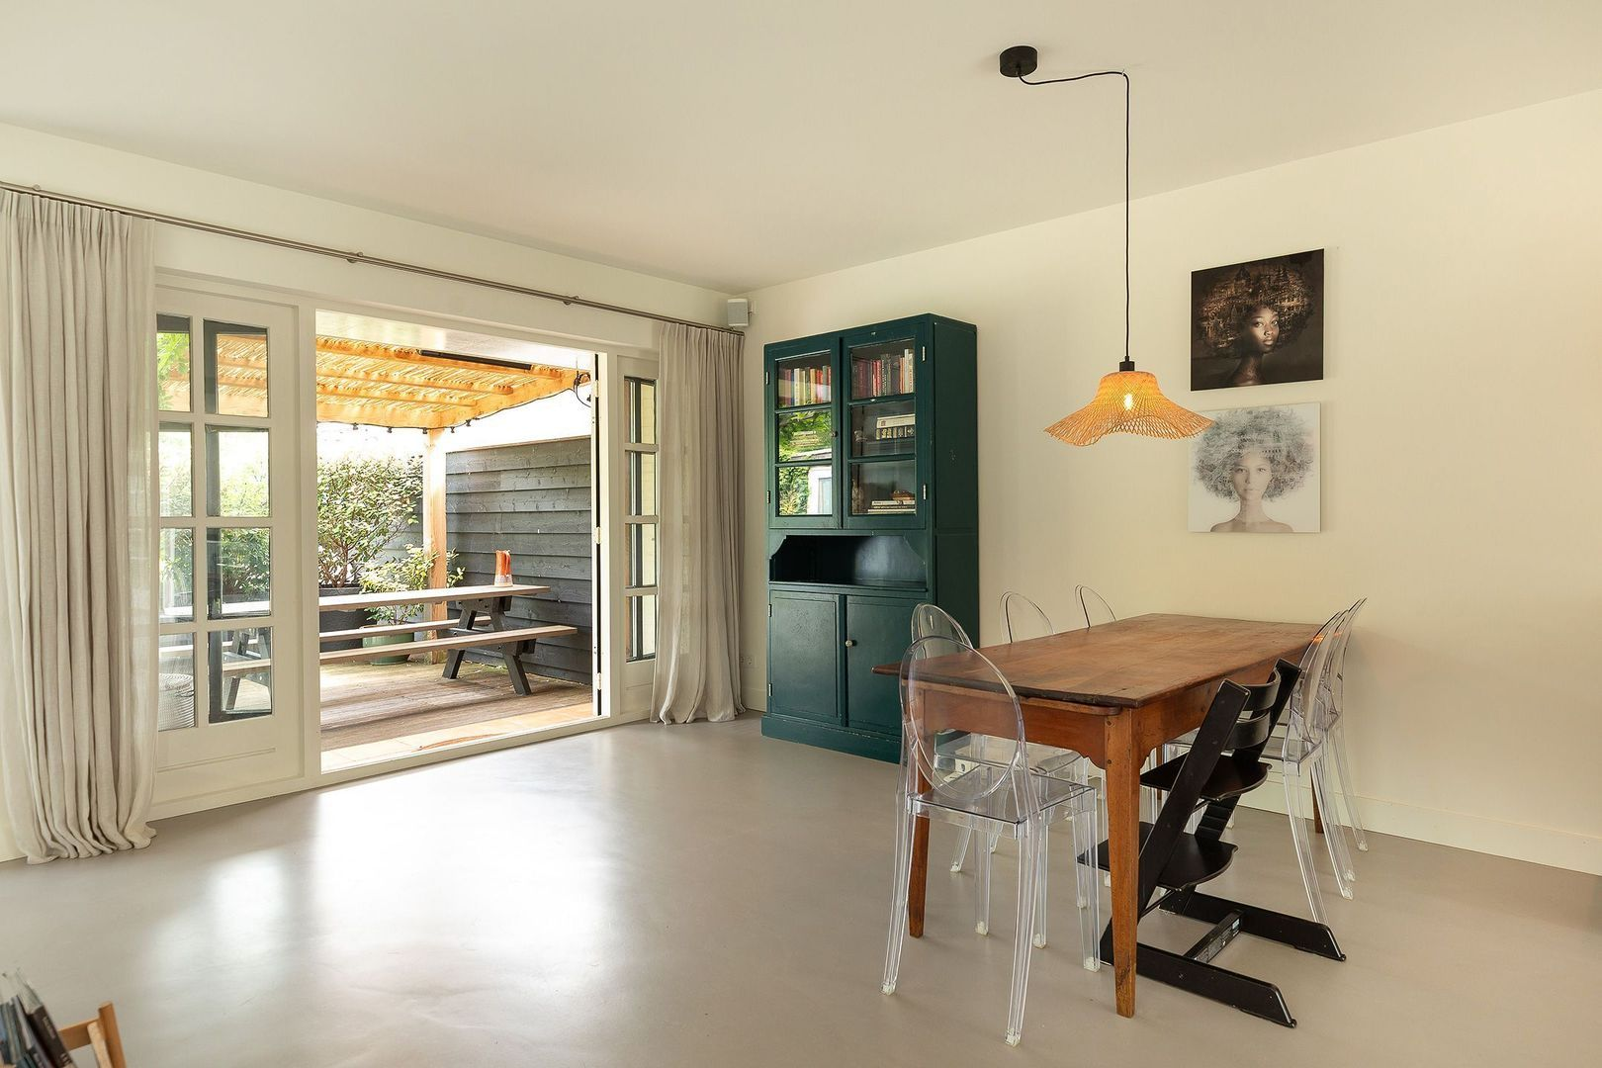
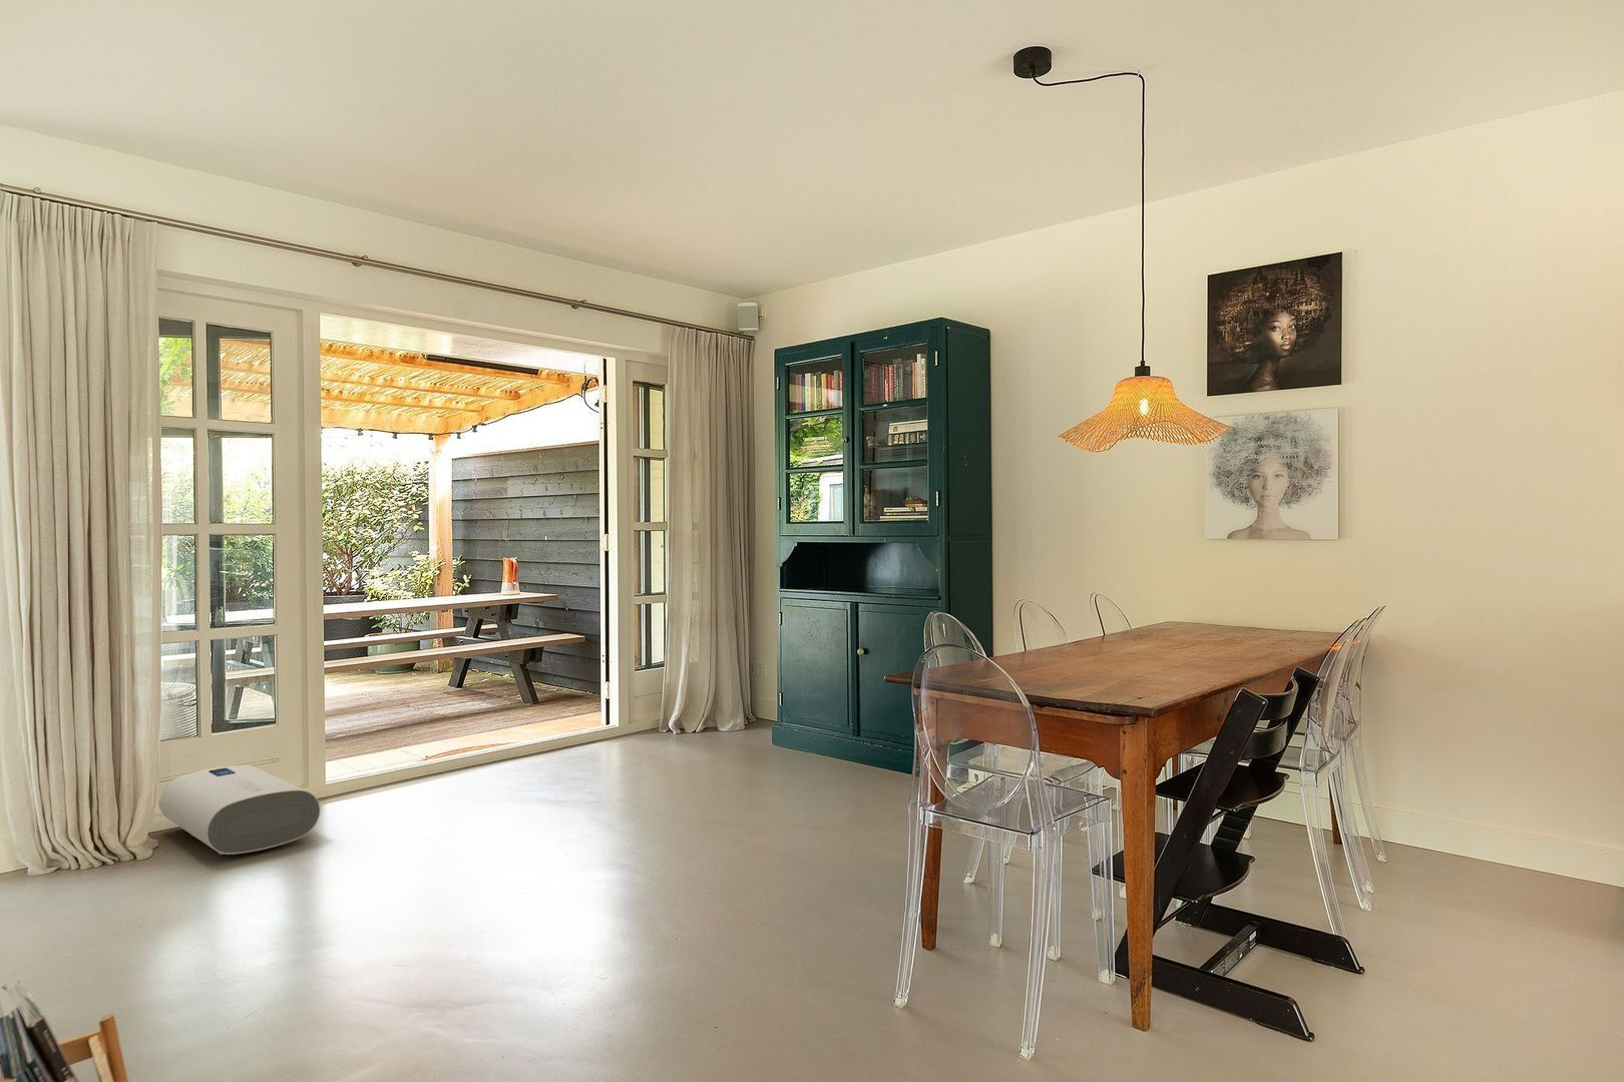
+ water heater (237, 807)
